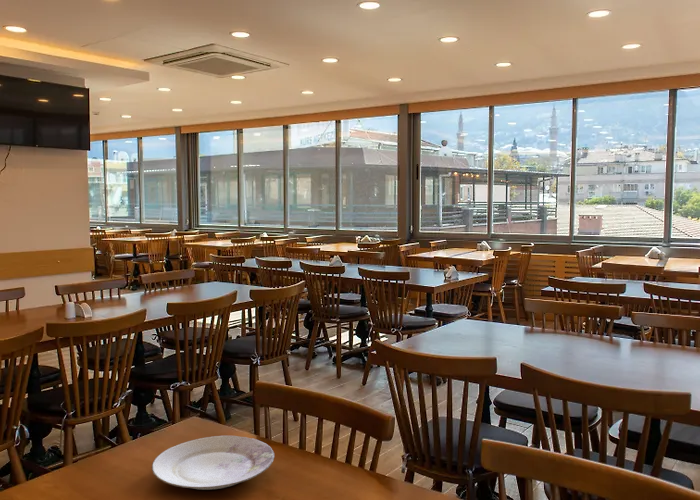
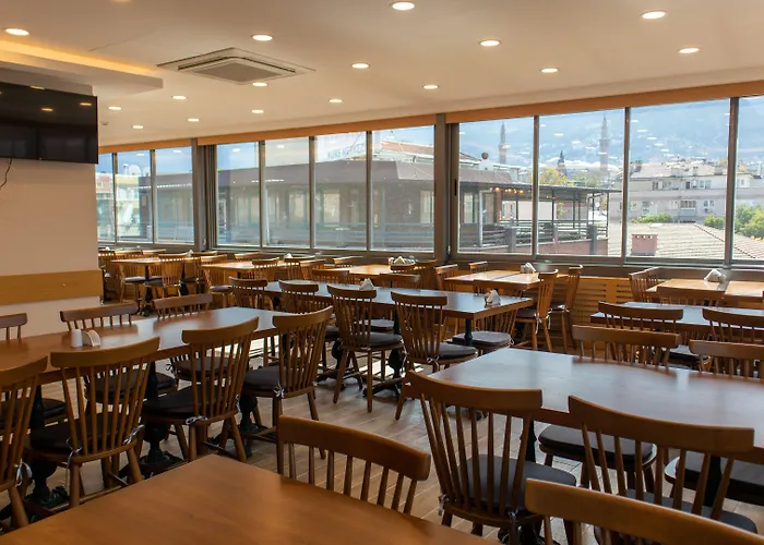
- plate (214, 465)
